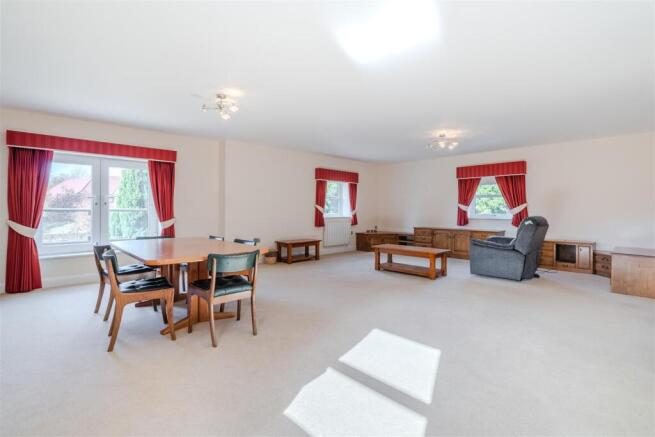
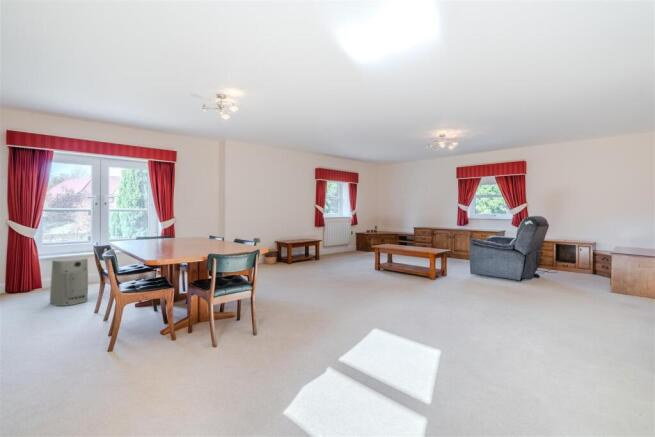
+ fan (71, 280)
